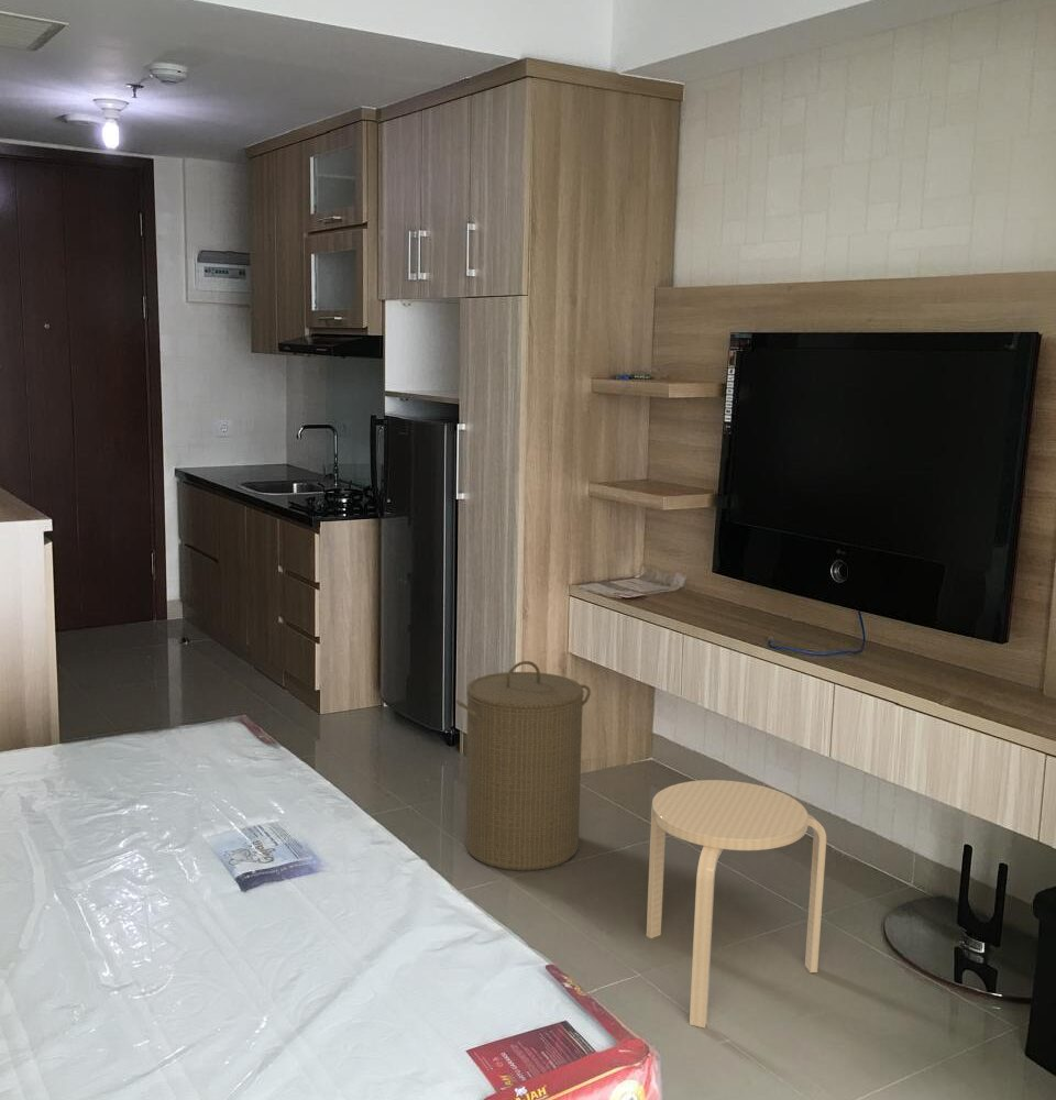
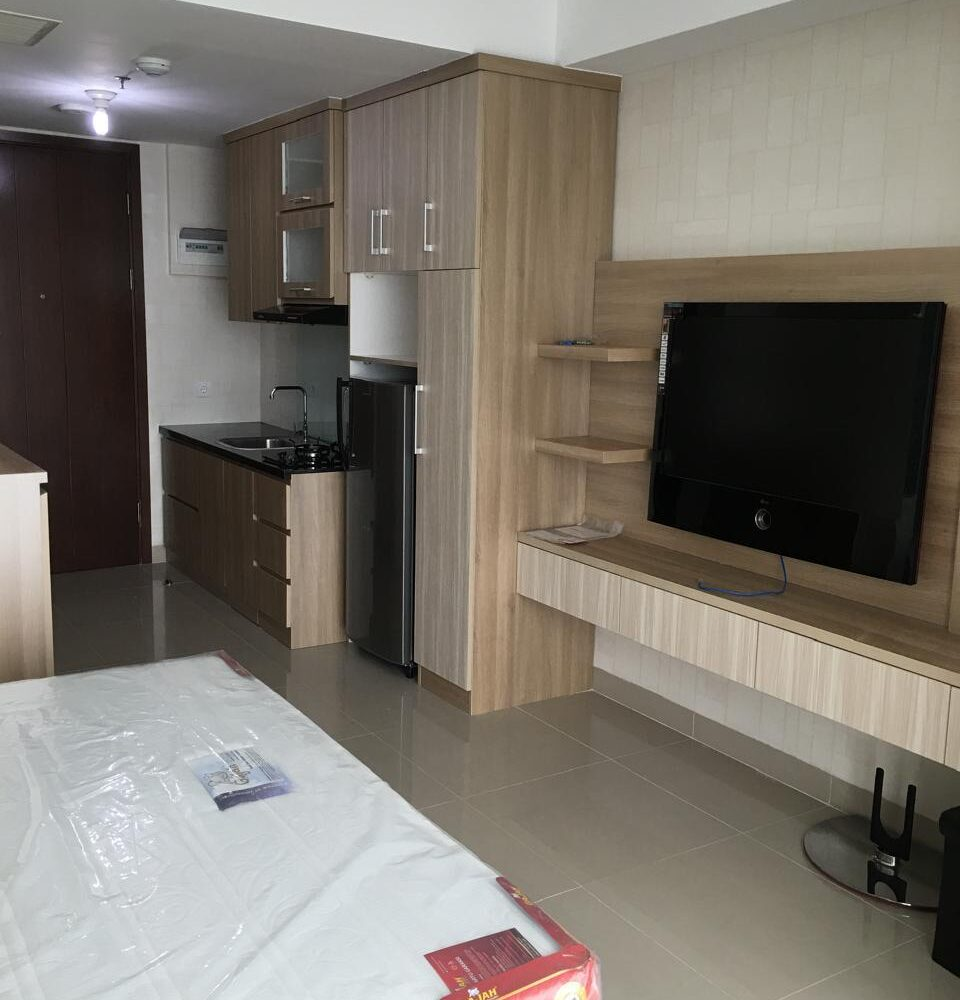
- stool (713, 897)
- laundry hamper (524, 755)
